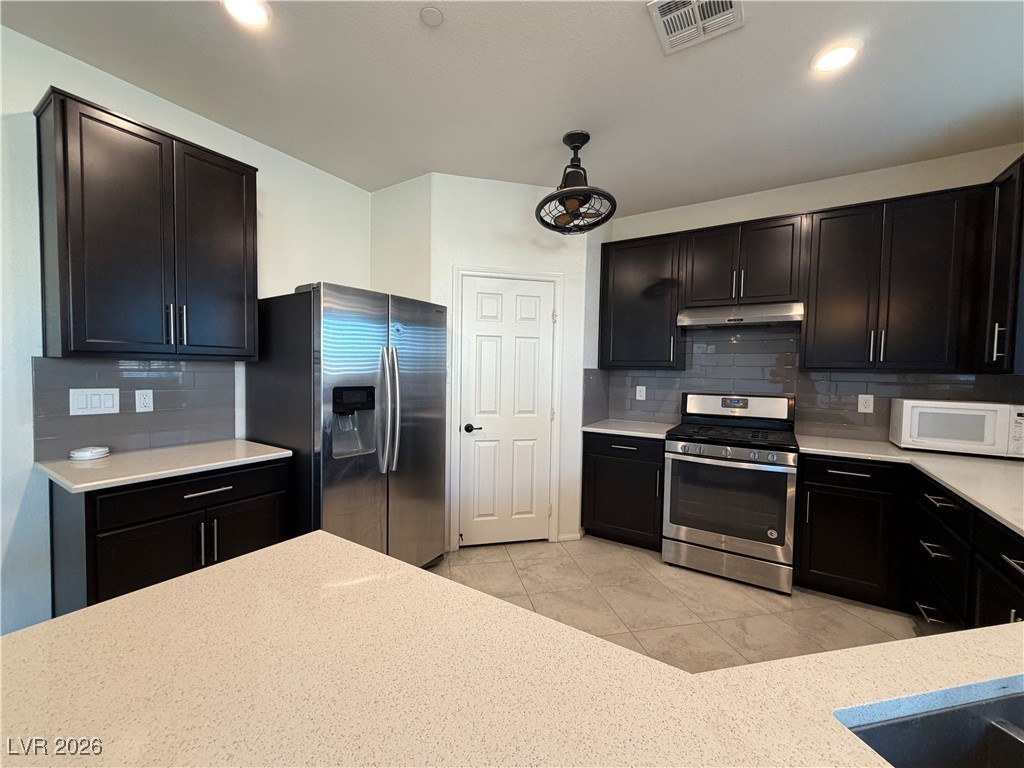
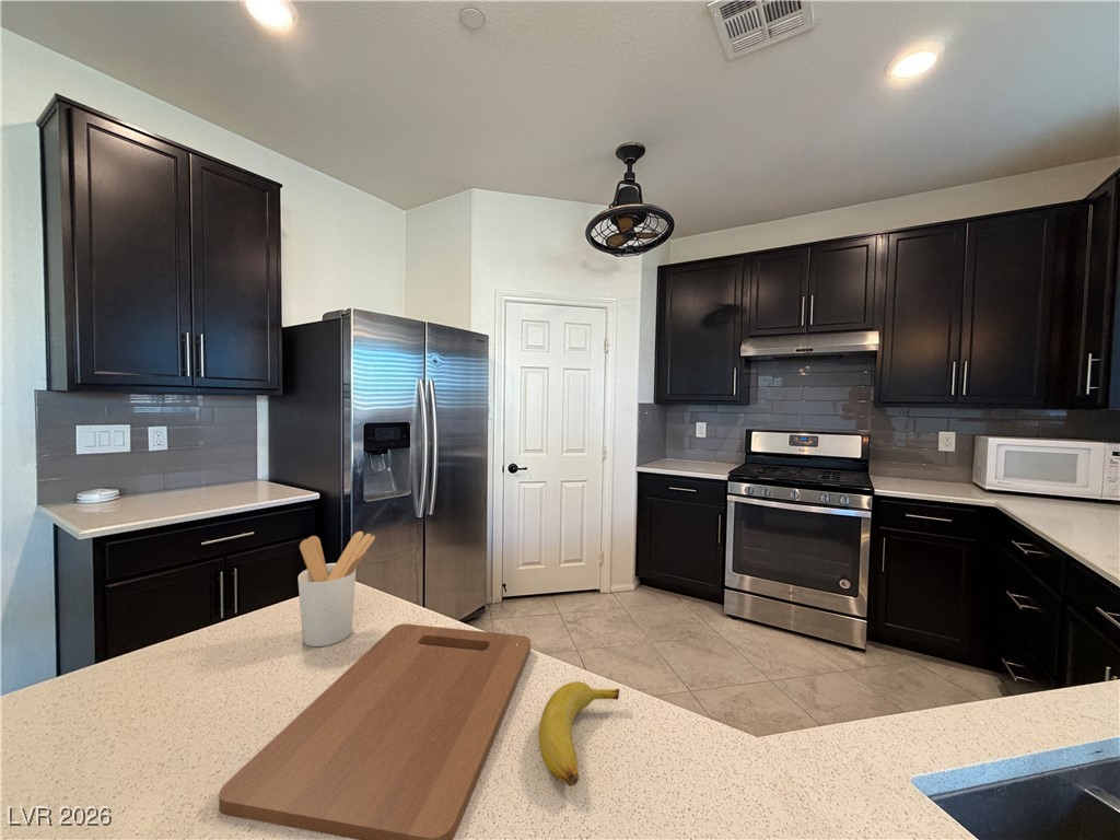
+ banana (571, 726)
+ cutting board (413, 701)
+ utensil holder (339, 583)
